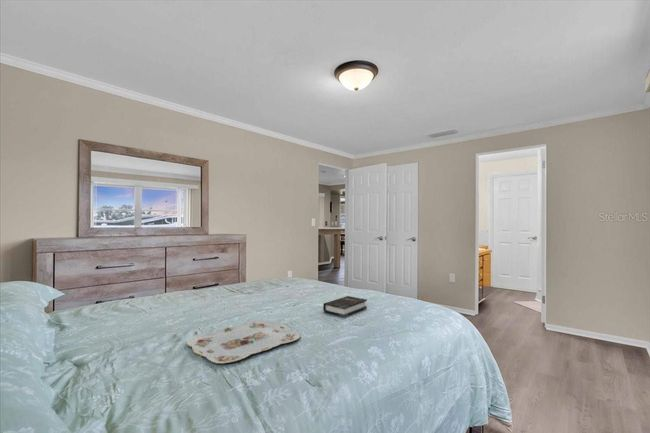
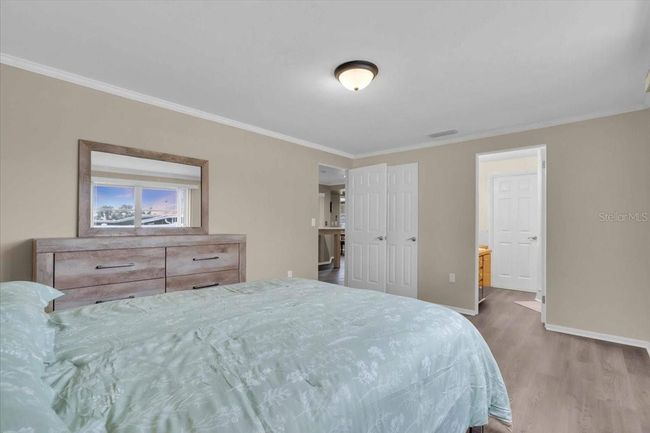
- serving tray (245, 339)
- hardback book (345, 305)
